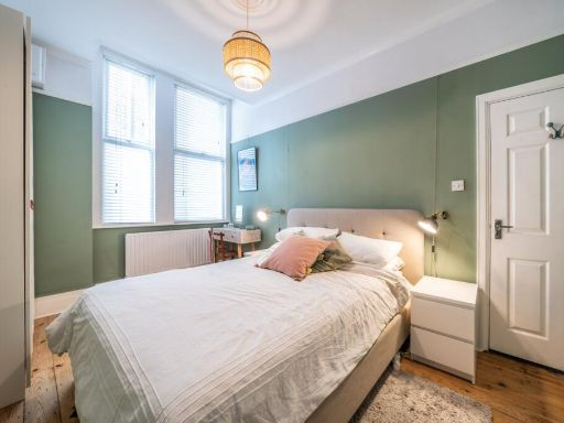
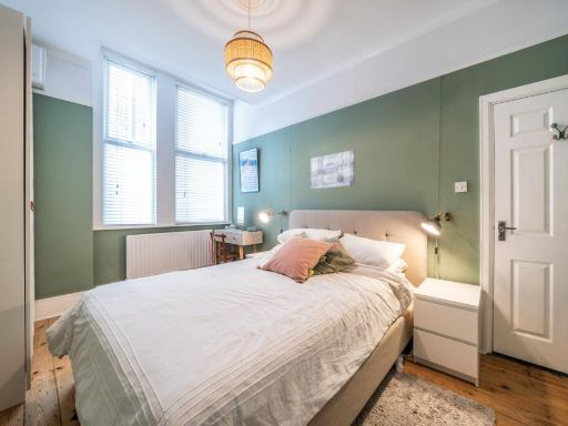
+ wall art (331, 171)
